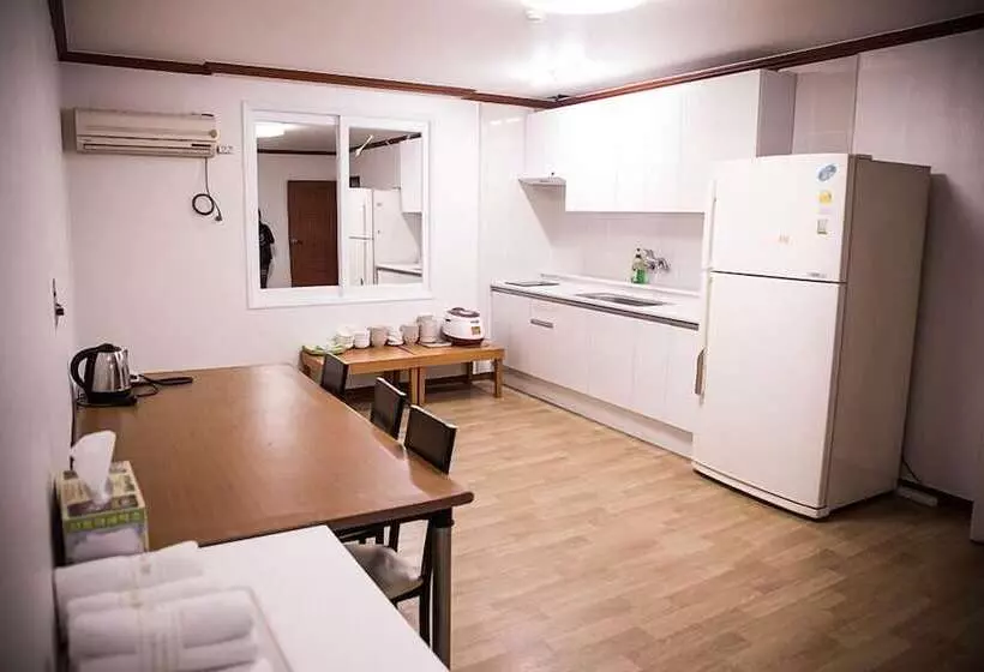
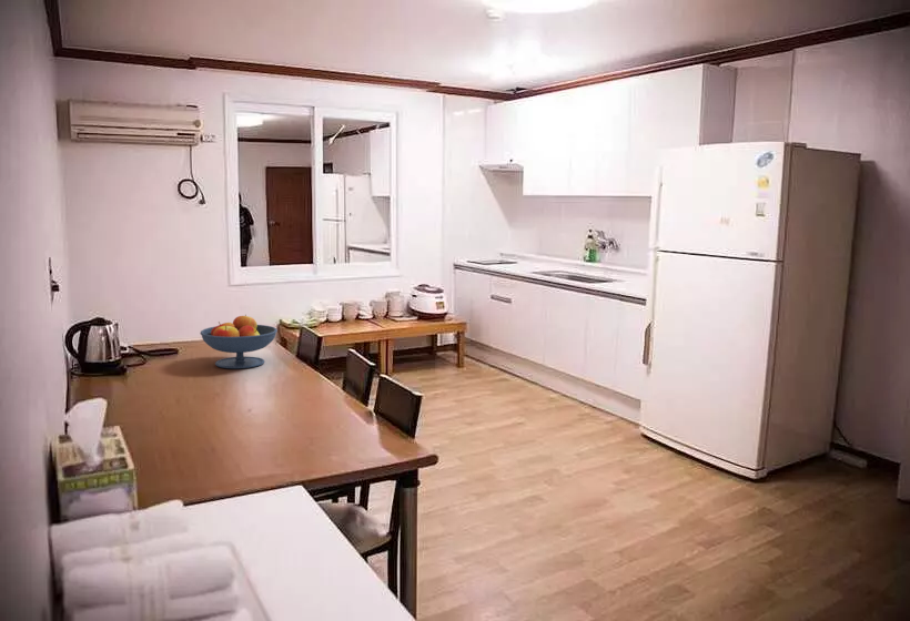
+ fruit bowl (239, 340)
